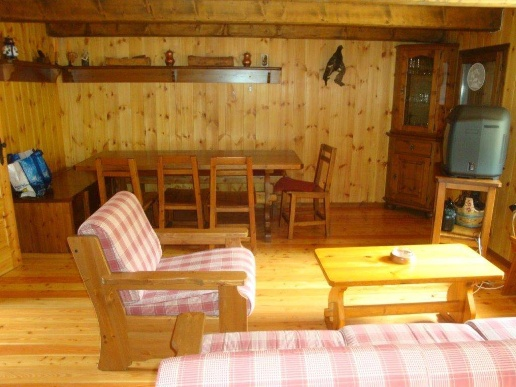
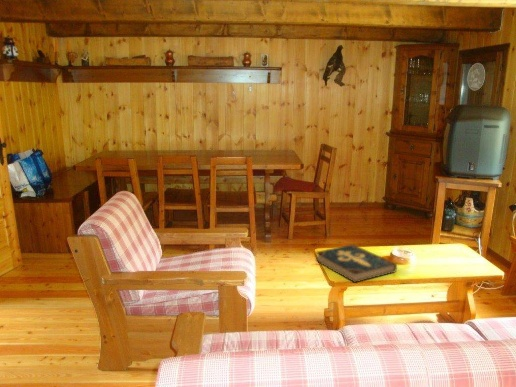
+ book (354, 261)
